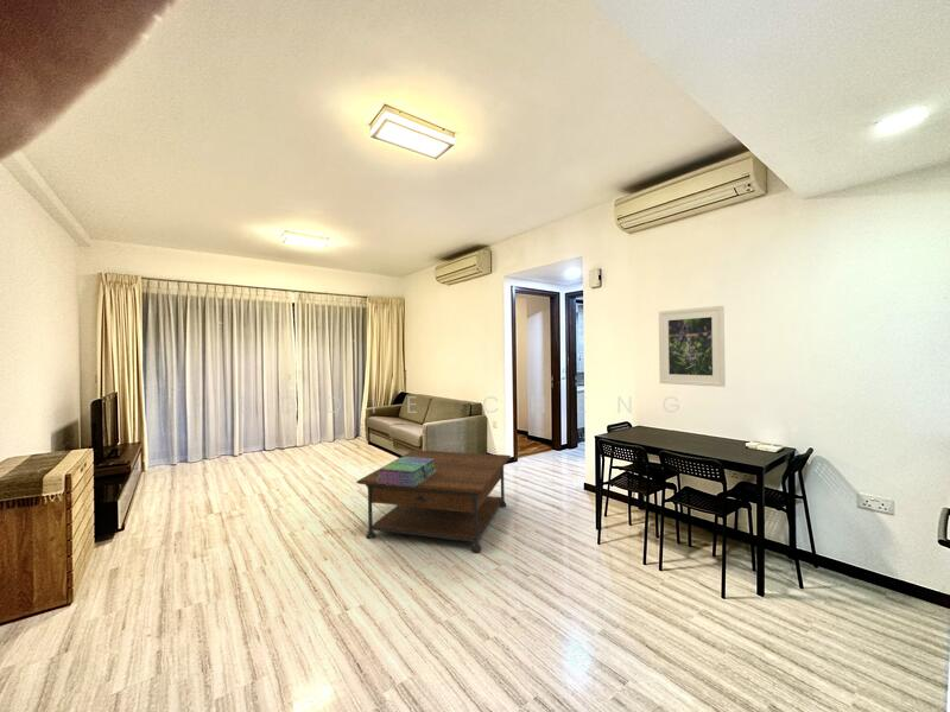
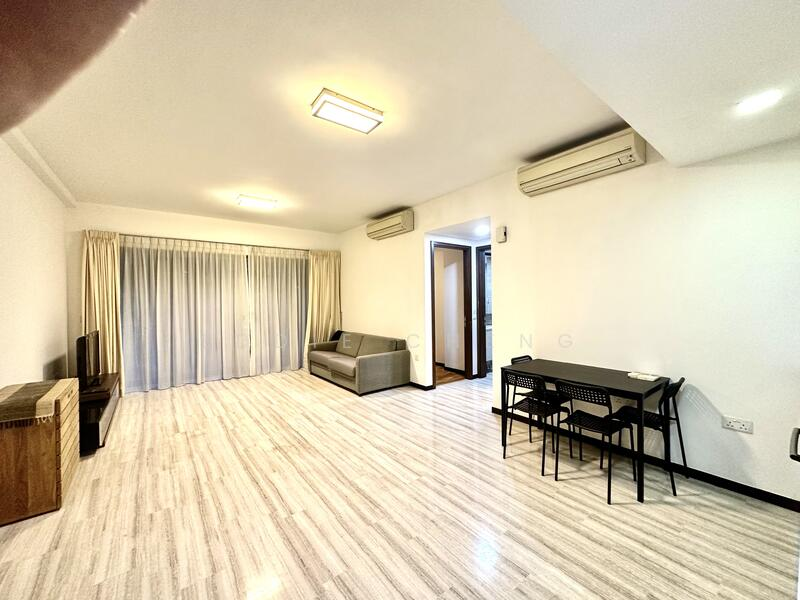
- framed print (690, 347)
- coffee table (442, 492)
- stack of books (407, 469)
